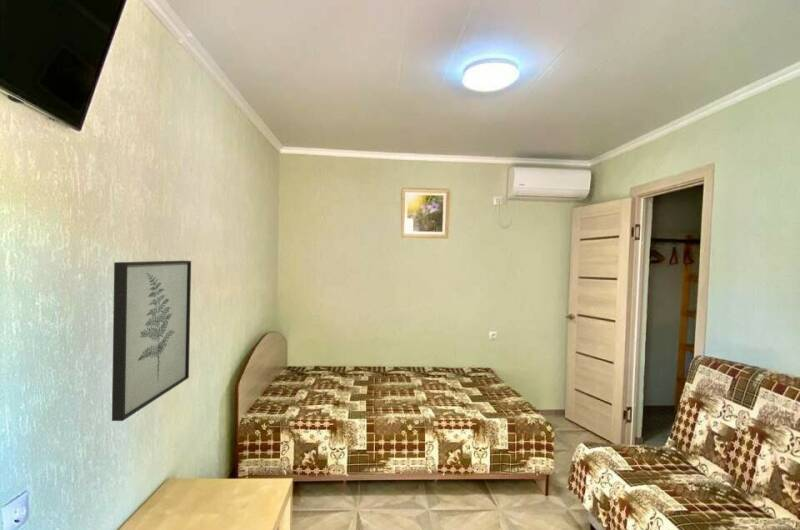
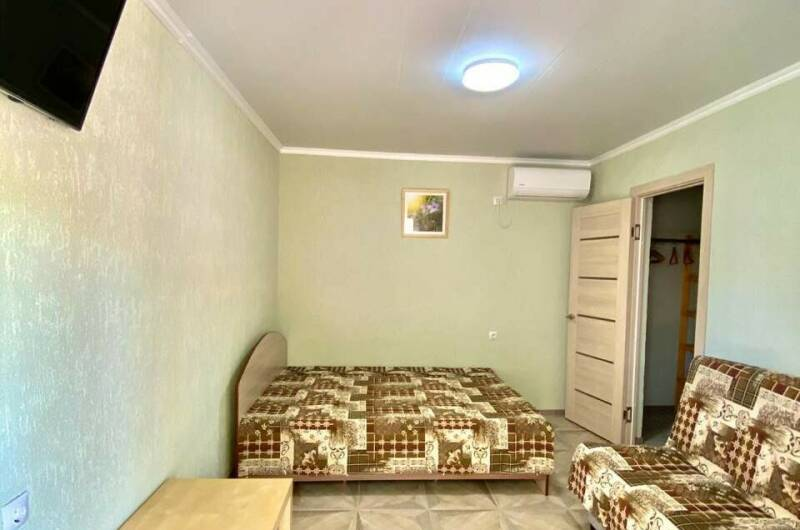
- wall art (157, 329)
